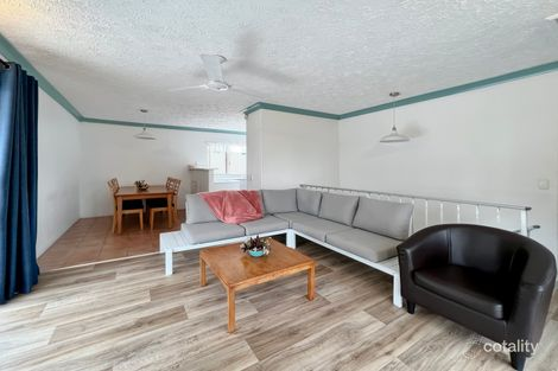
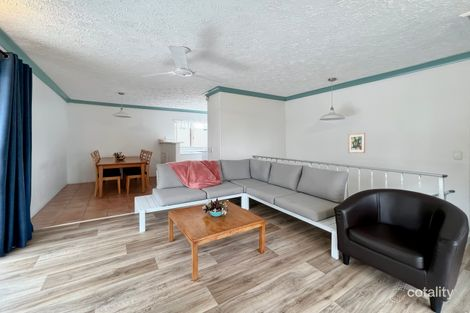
+ wall art (356, 143)
